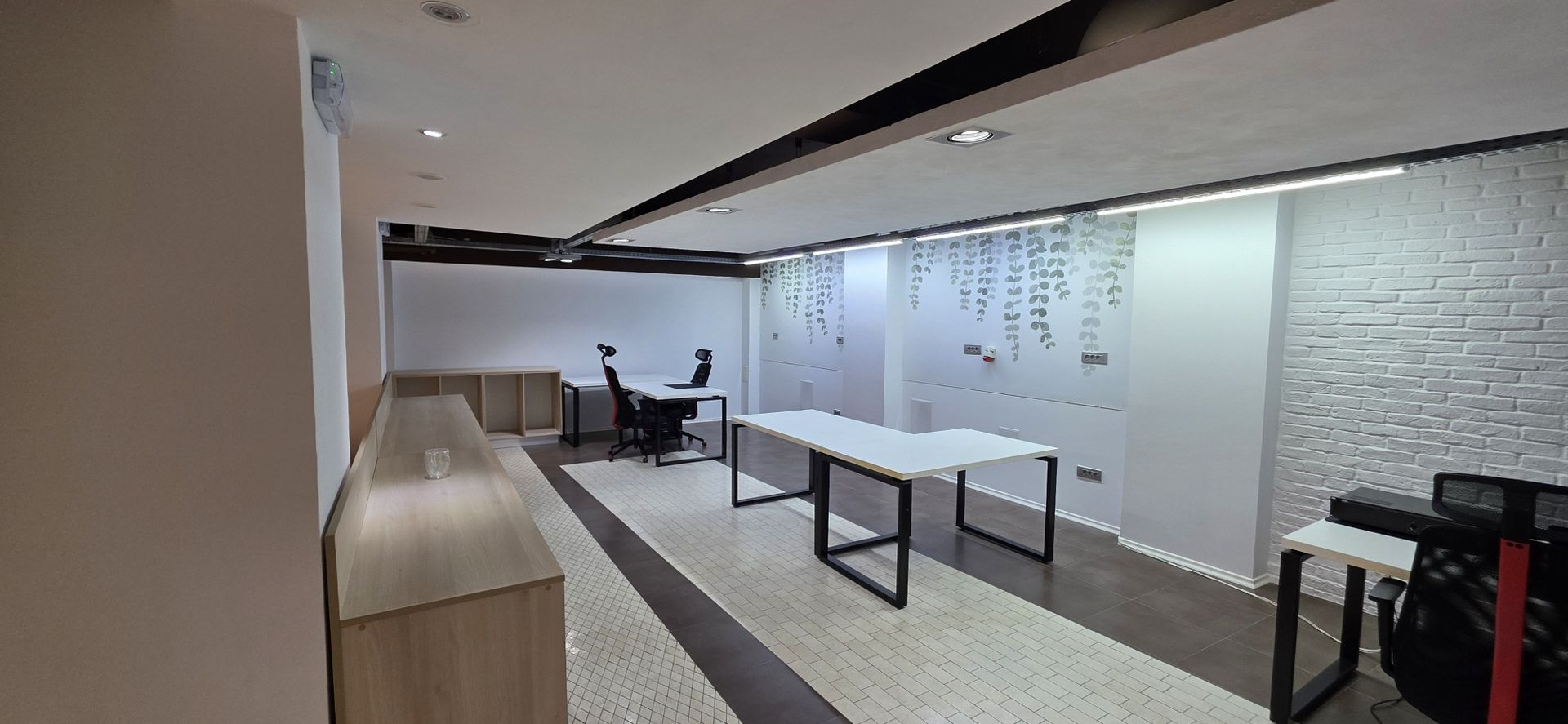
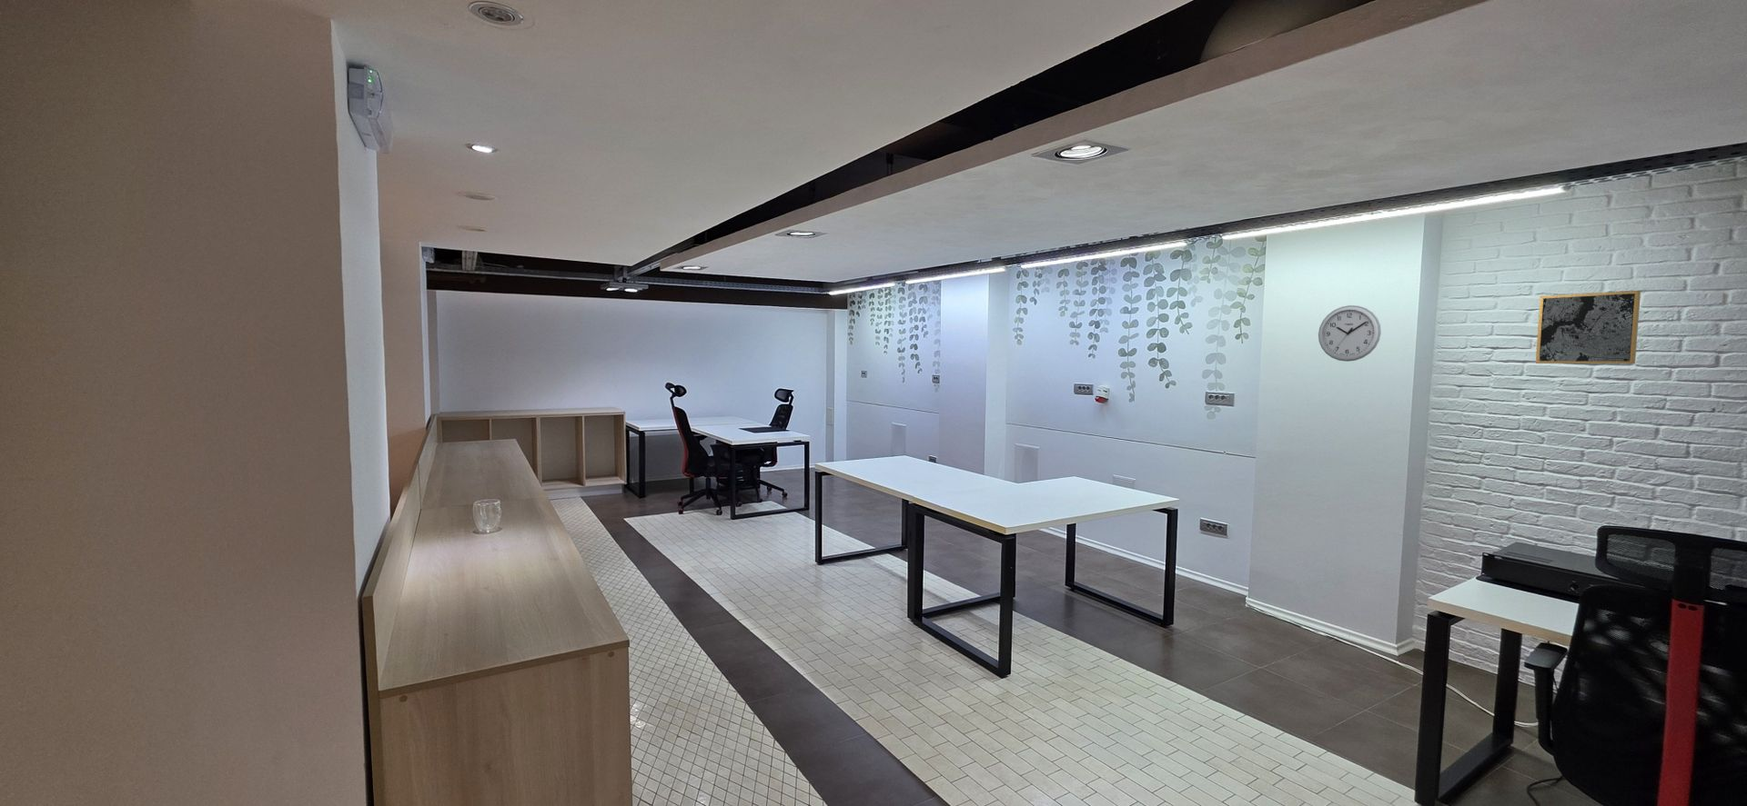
+ wall art (1585, 328)
+ wall clock (1347, 333)
